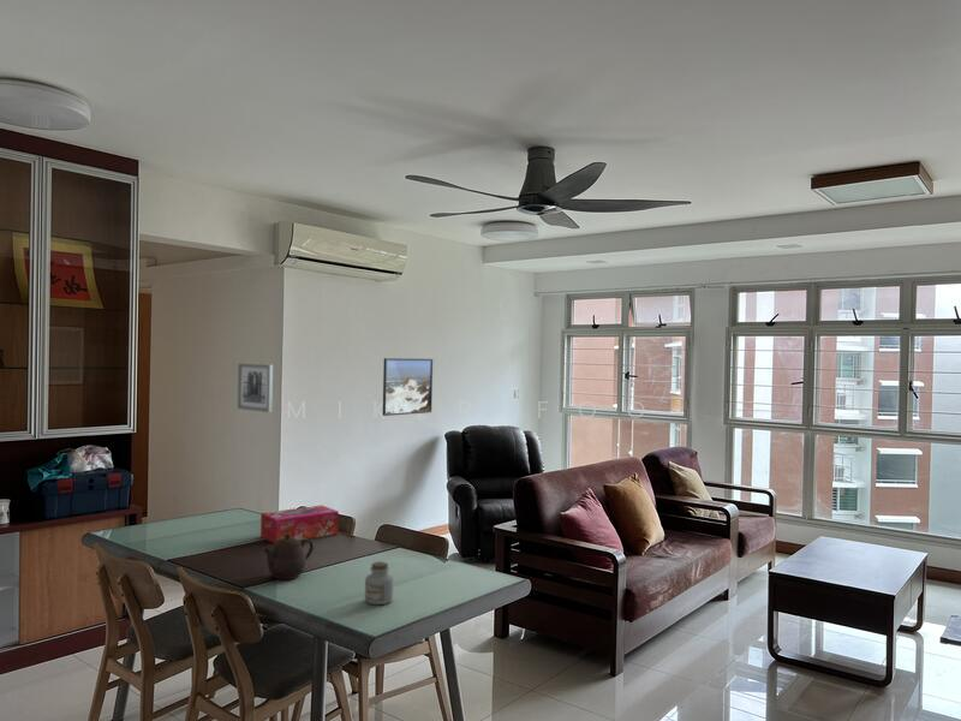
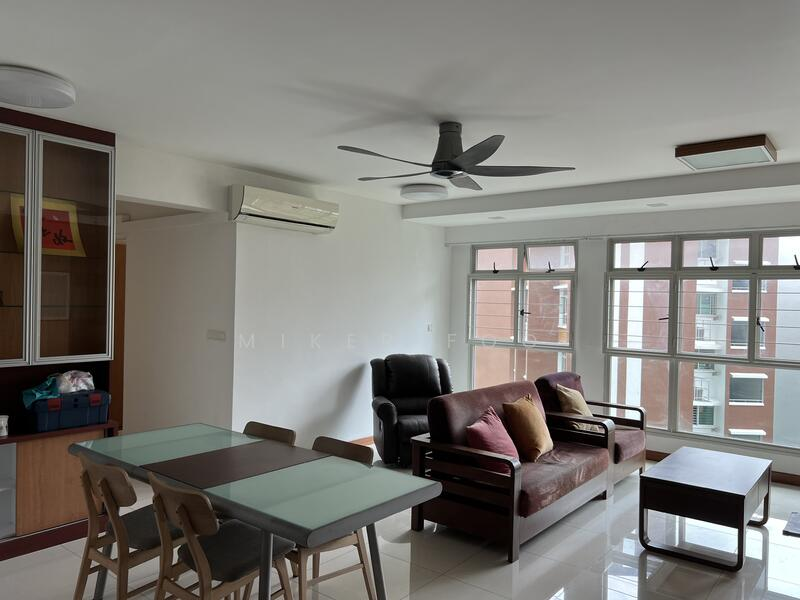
- jar (378, 582)
- tissue box (299, 523)
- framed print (408, 386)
- wall art (255, 387)
- teapot (288, 554)
